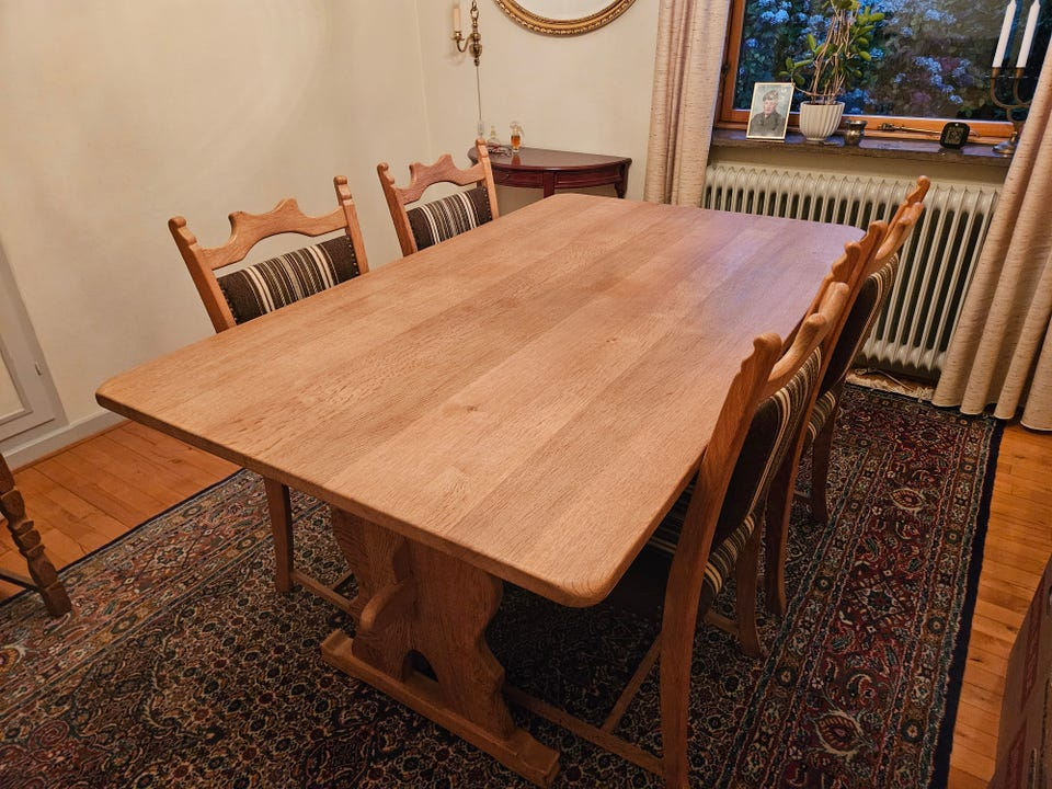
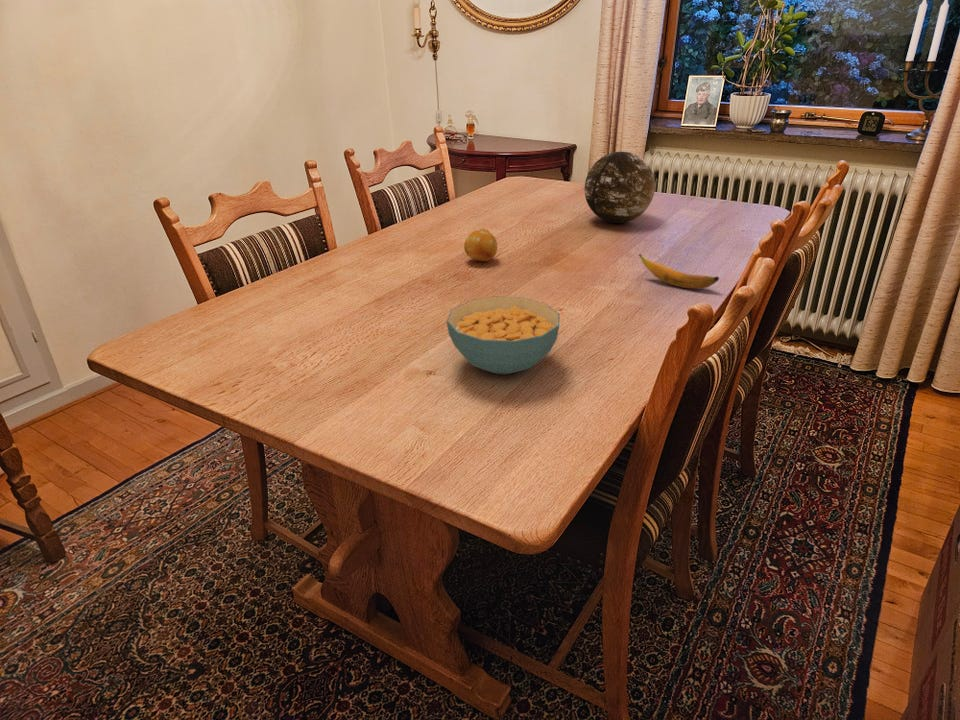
+ fruit (481, 246)
+ decorative orb (619, 187)
+ cereal bowl (503, 342)
+ banana (677, 272)
